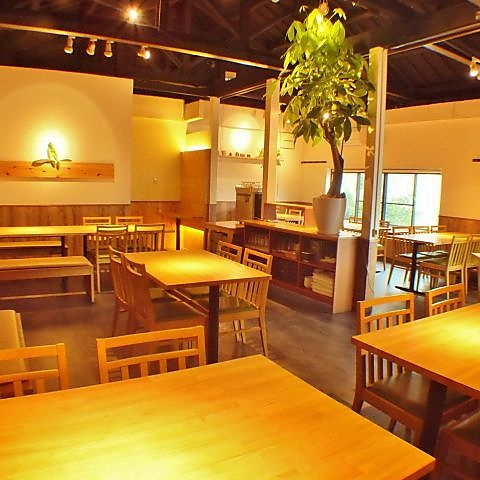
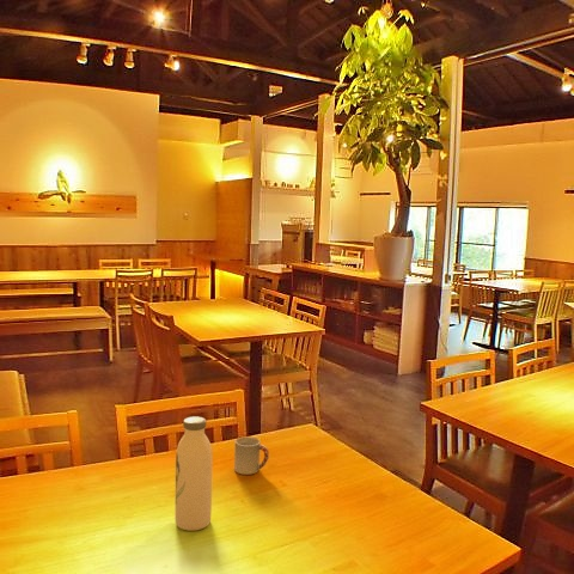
+ water bottle (194, 471)
+ cup (251, 456)
